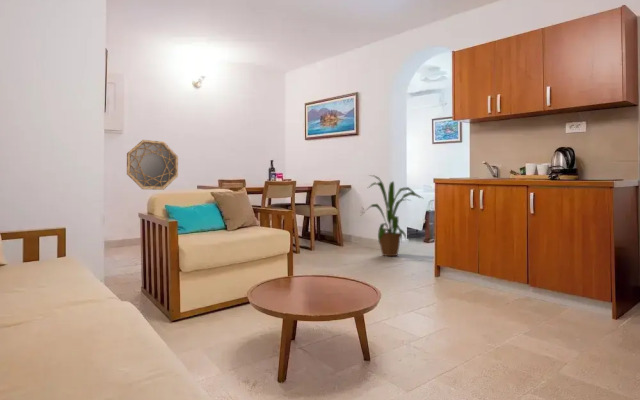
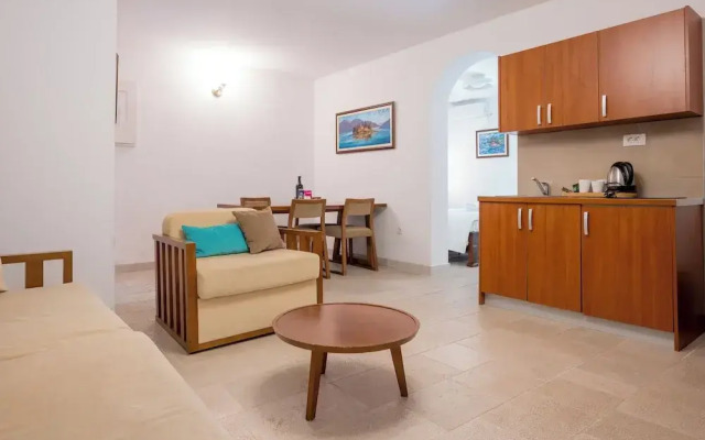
- home mirror (153, 165)
- house plant (394, 215)
